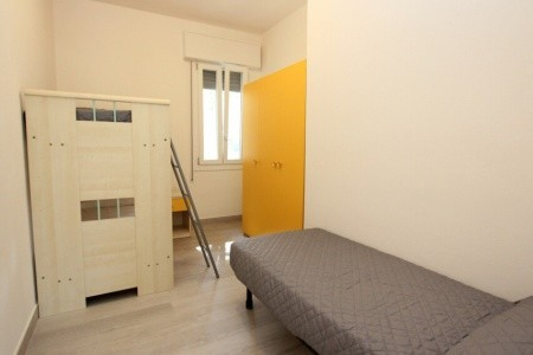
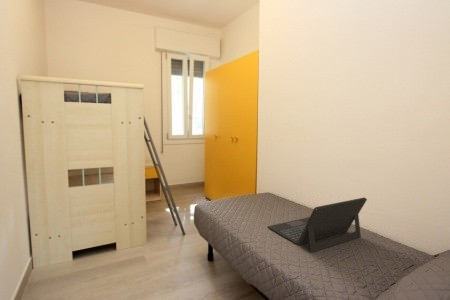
+ laptop (314, 213)
